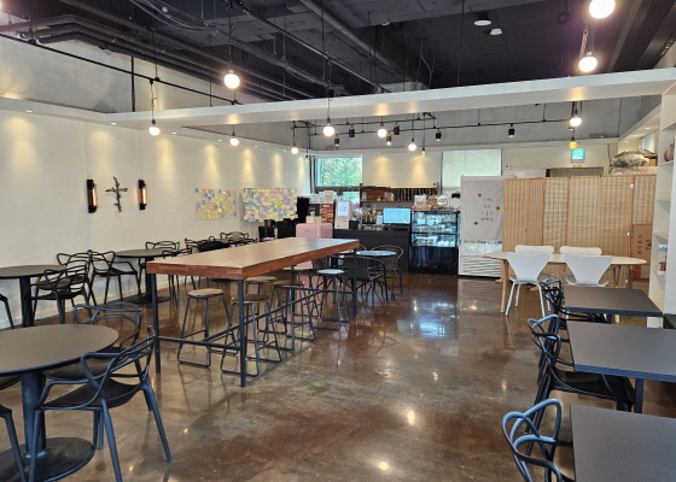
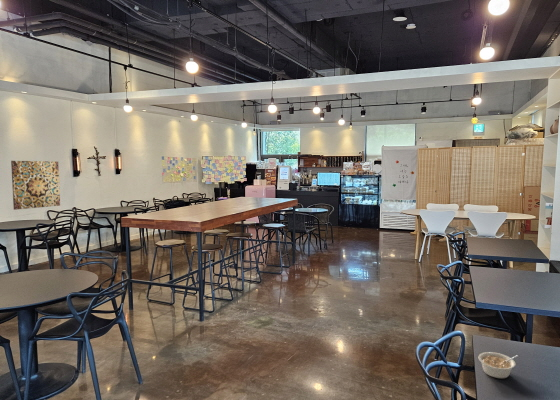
+ wall art (37, 184)
+ legume (496, 364)
